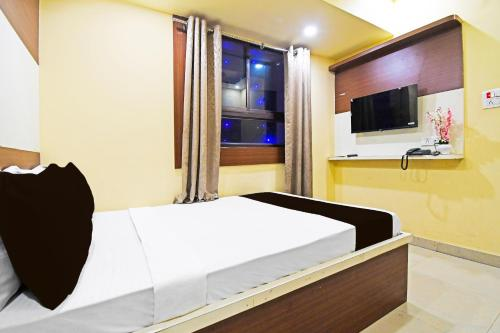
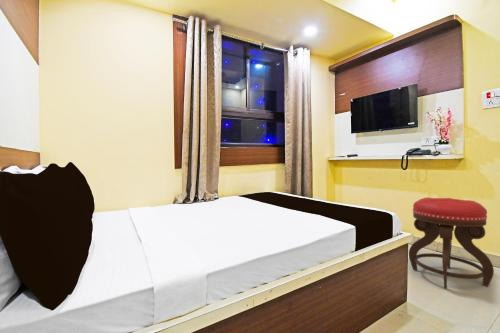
+ stool (447, 238)
